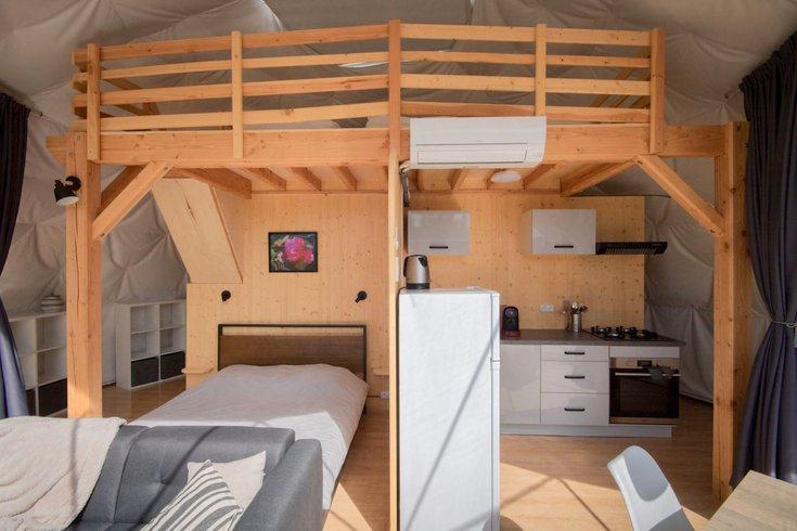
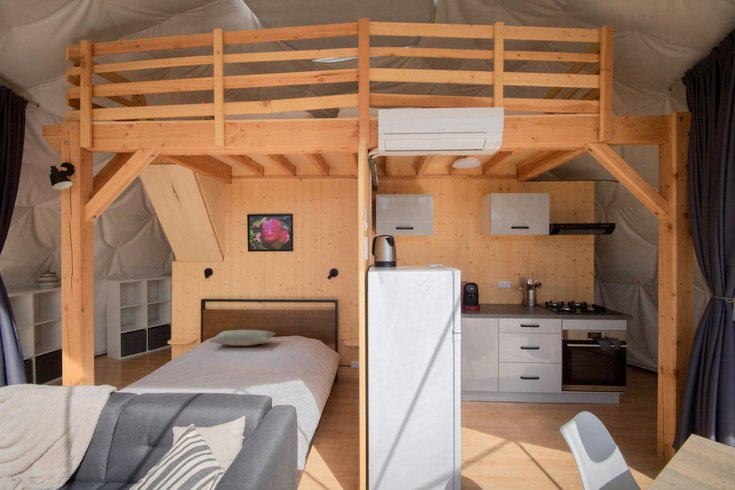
+ pillow (243, 337)
